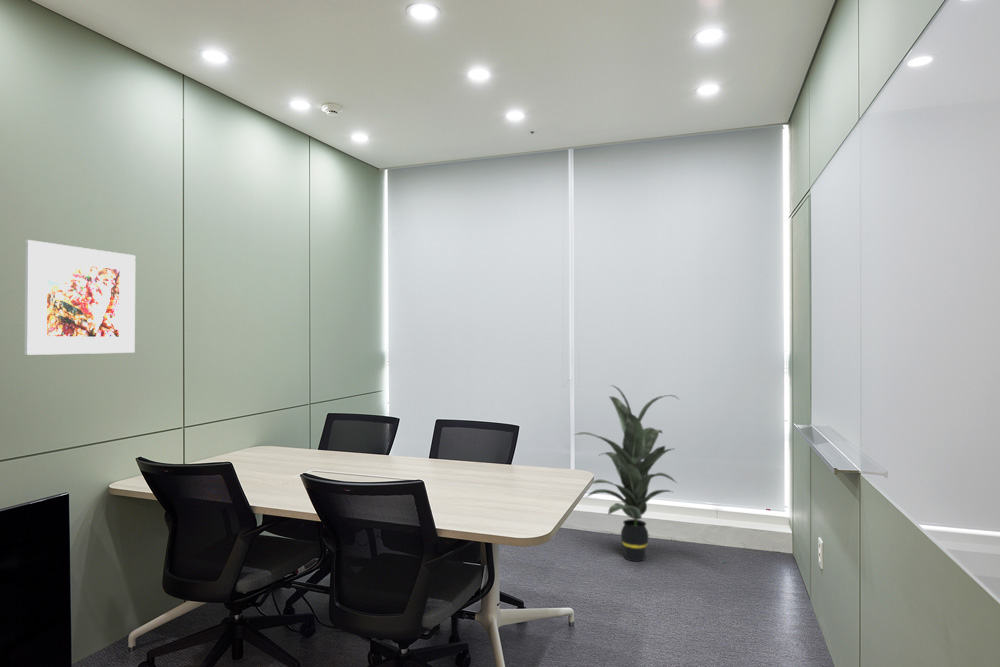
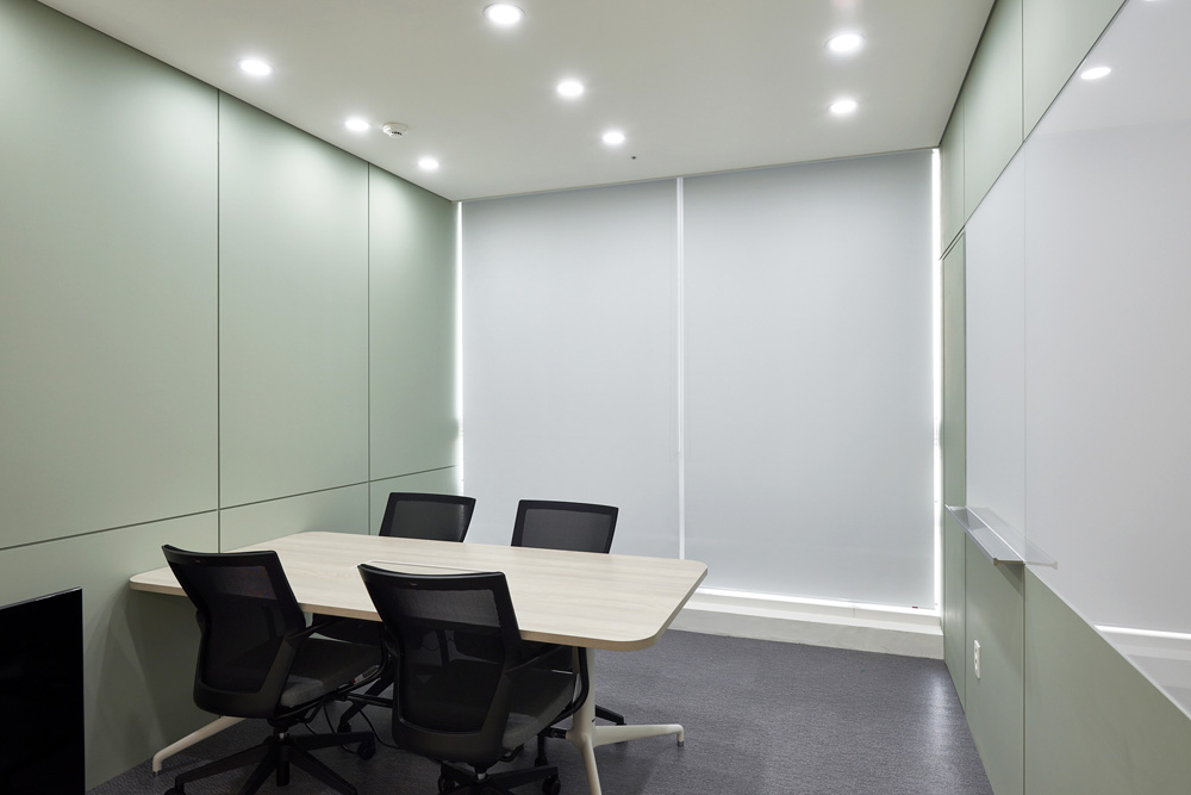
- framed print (84, 300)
- indoor plant (629, 470)
